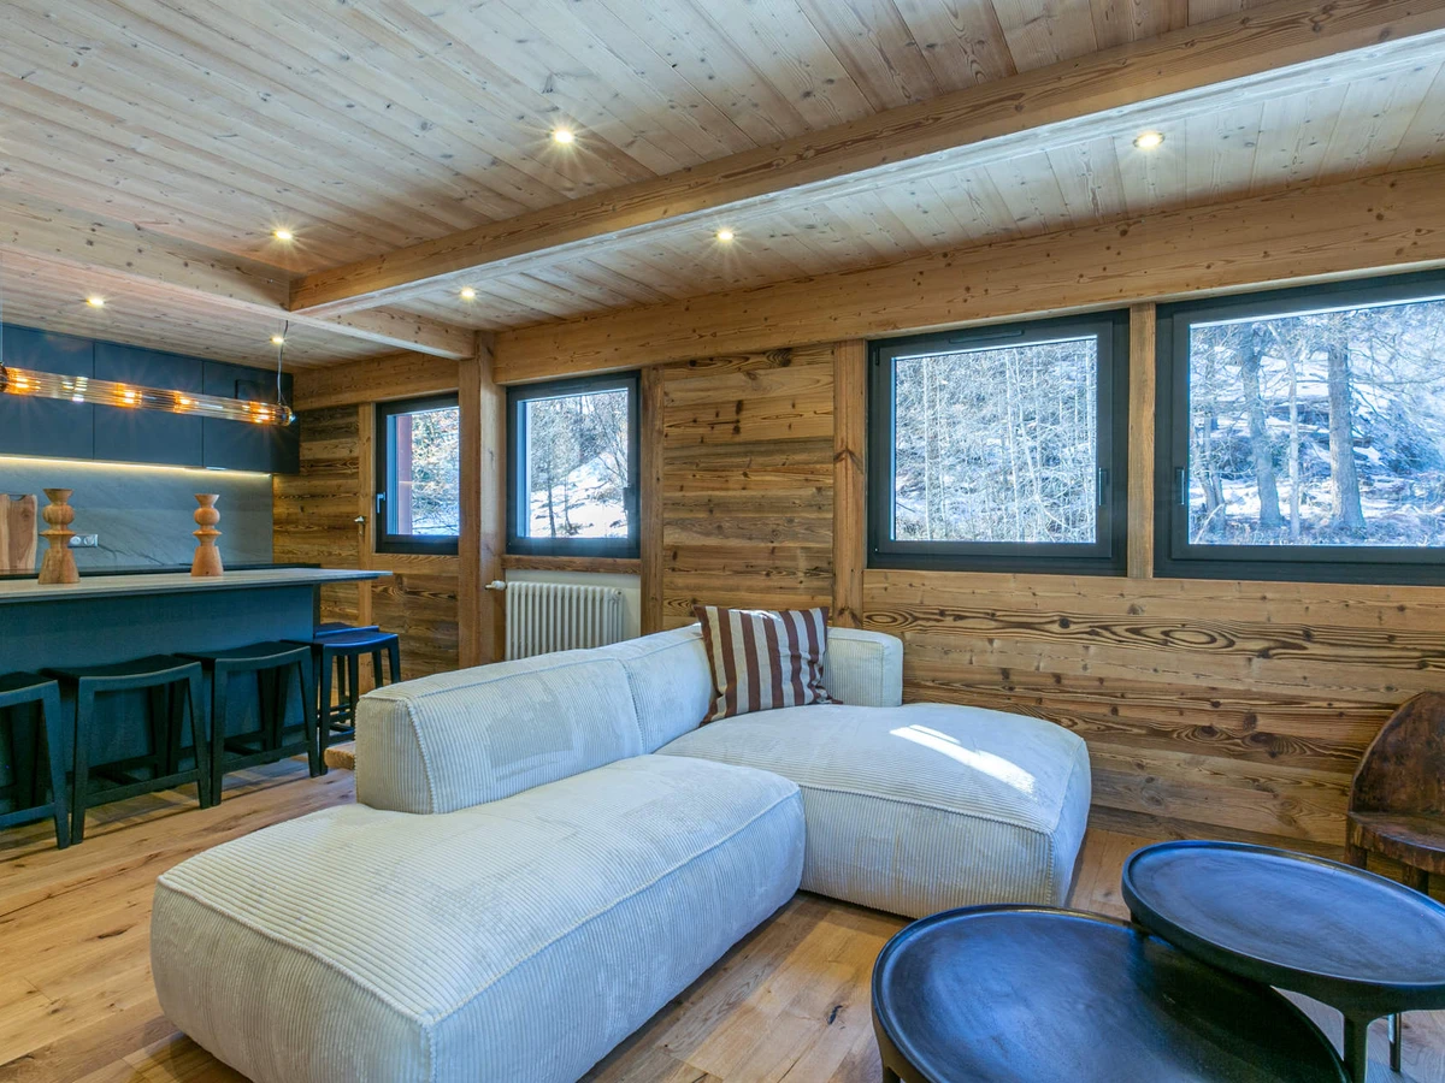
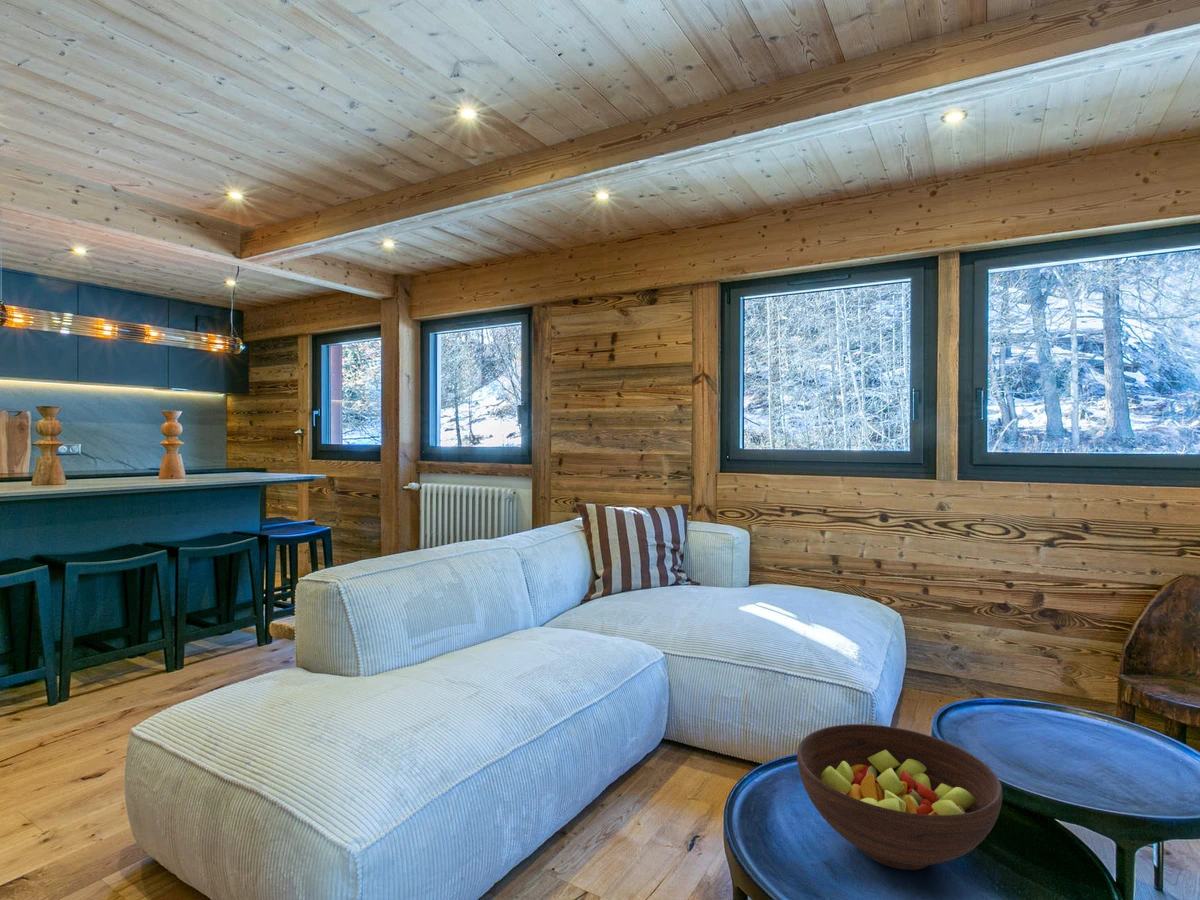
+ fruit bowl (893, 806)
